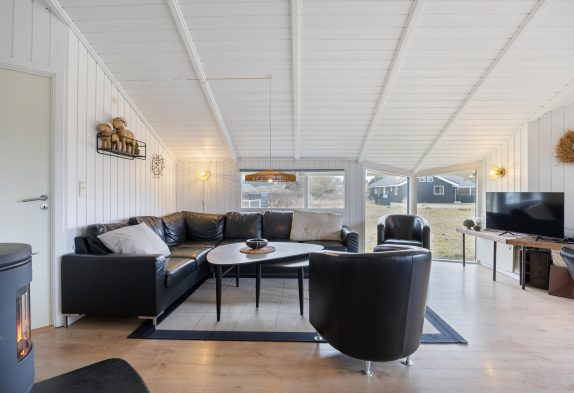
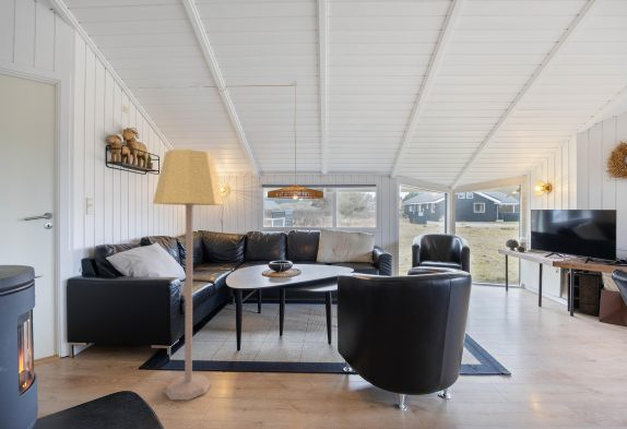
+ lamp (189, 271)
